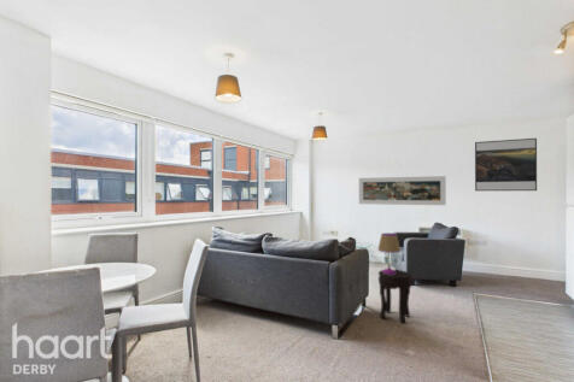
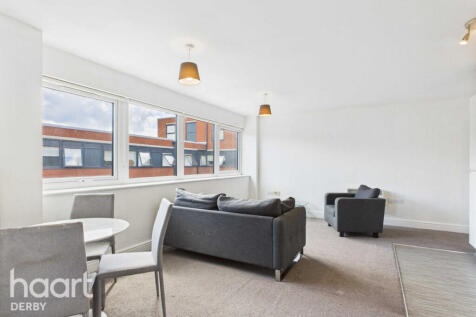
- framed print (504, 165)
- table lamp (388, 253)
- side table (390, 295)
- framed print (399, 190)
